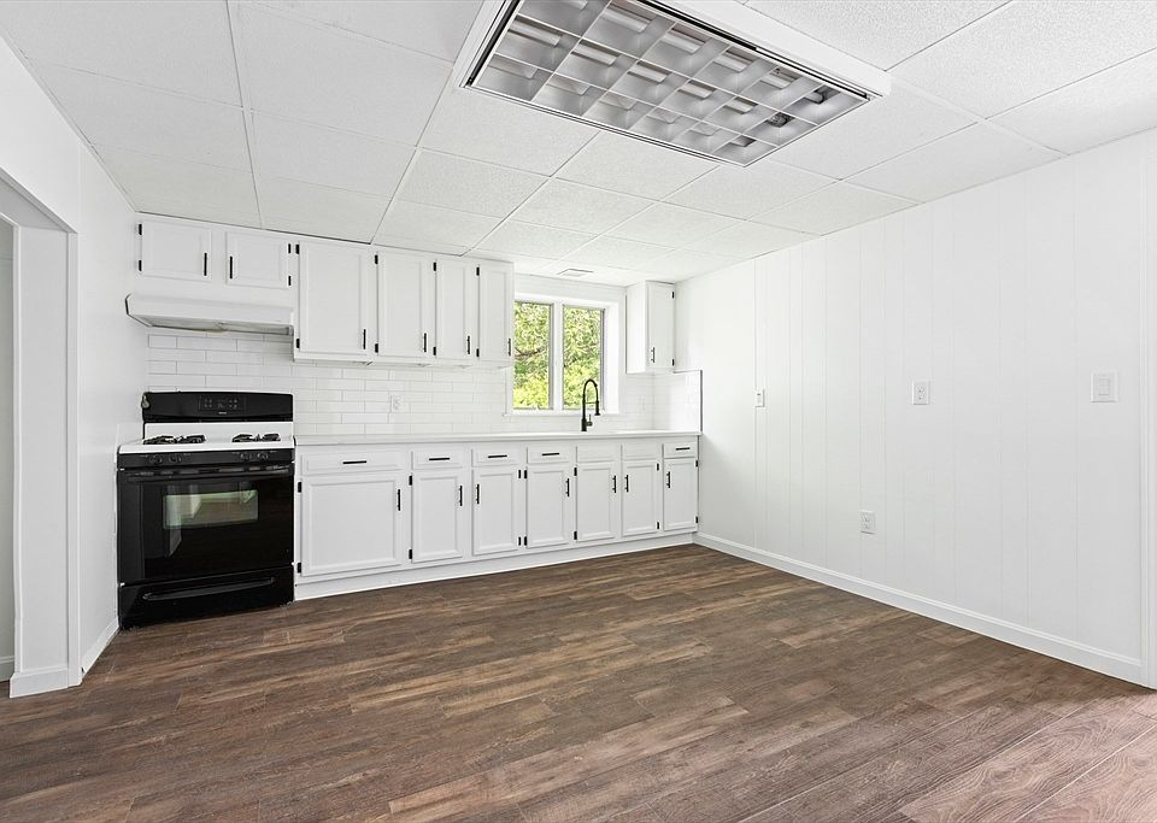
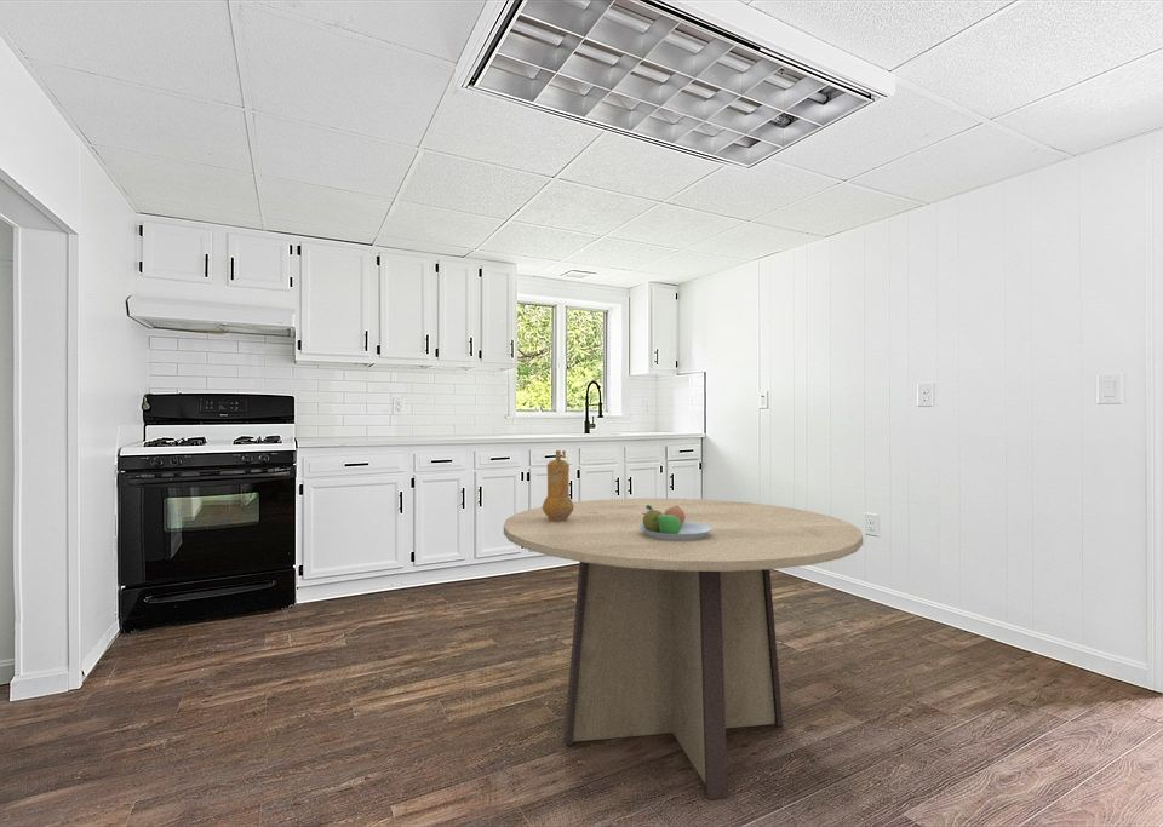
+ dining table (675, 625)
+ fruit bowl (672, 519)
+ pepper mill (558, 484)
